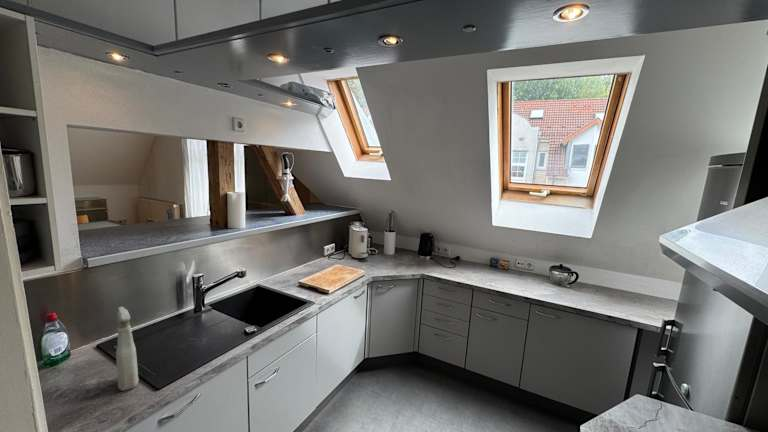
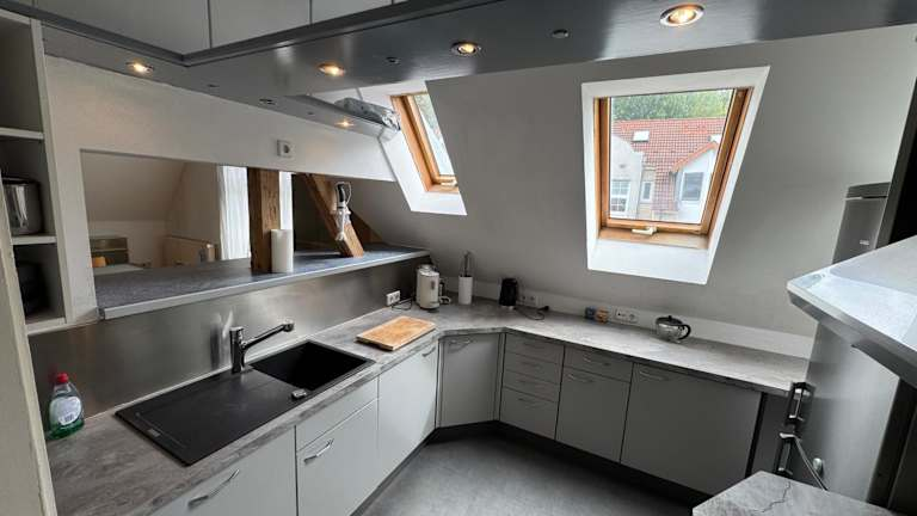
- spray bottle (125, 347)
